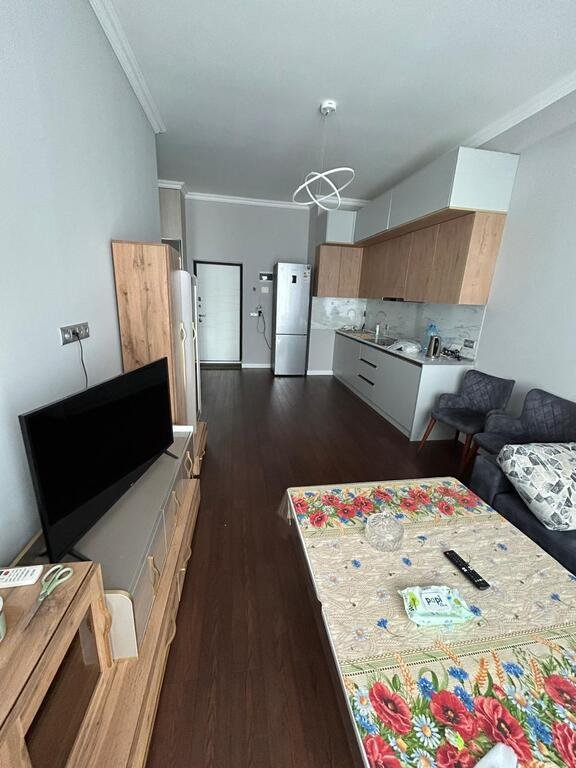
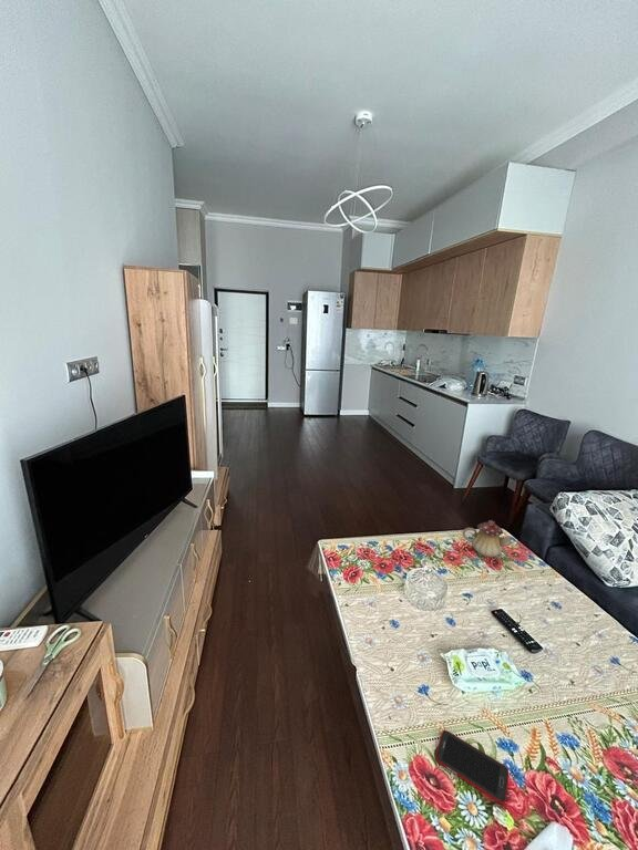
+ teapot (486, 535)
+ cell phone (471, 764)
